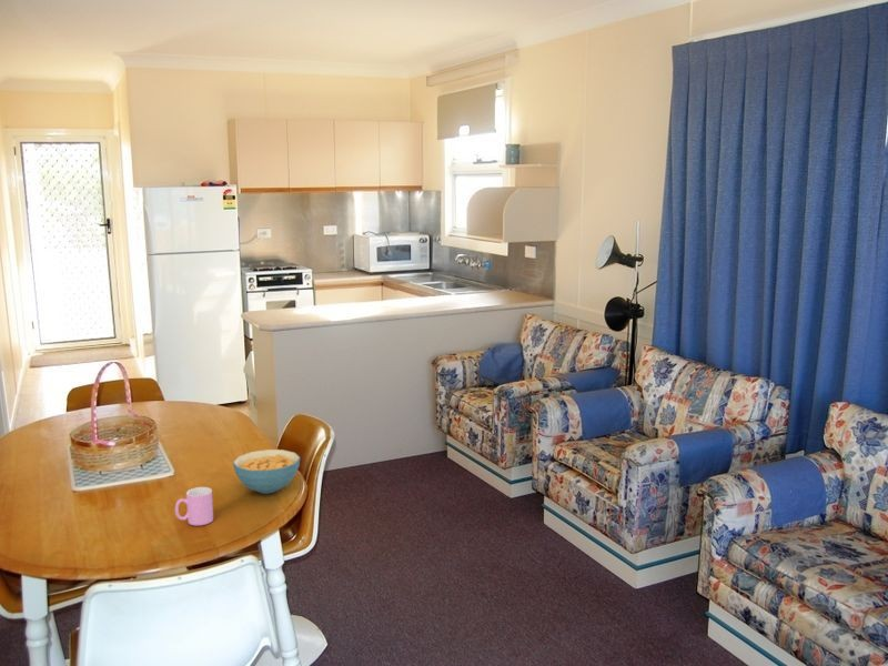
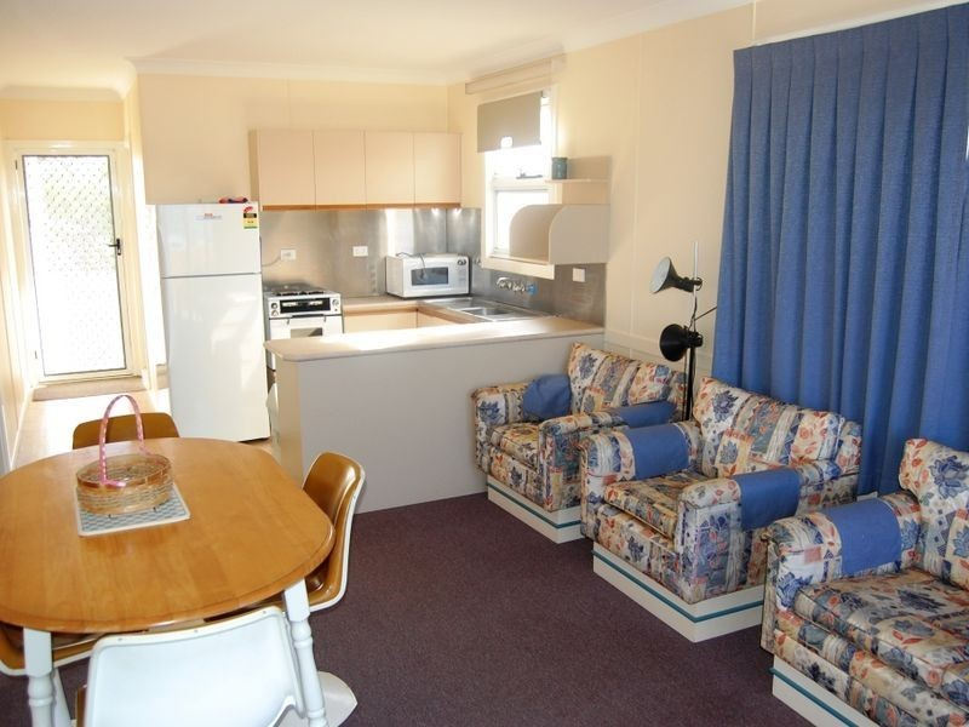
- cup (193, 507)
- cereal bowl (266, 474)
